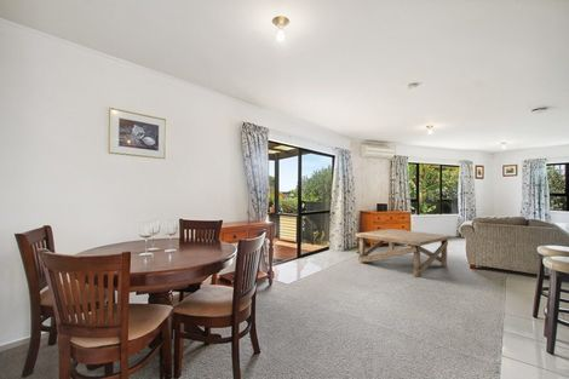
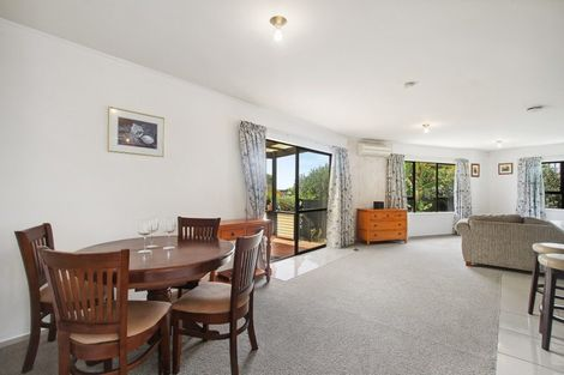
- coffee table (402, 248)
